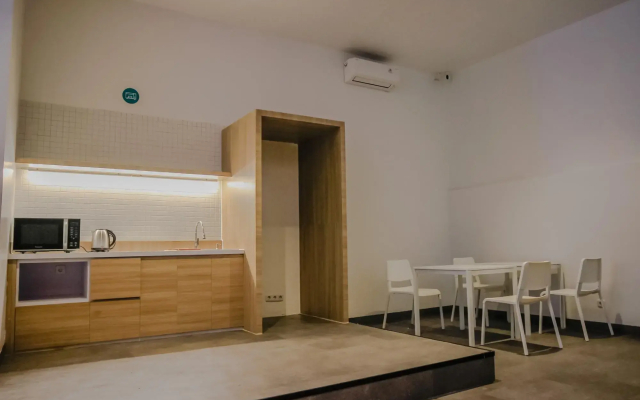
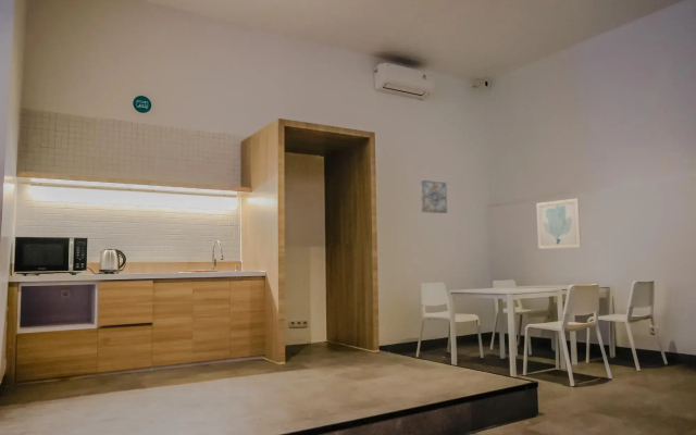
+ wall art (434, 197)
+ wall art (557, 224)
